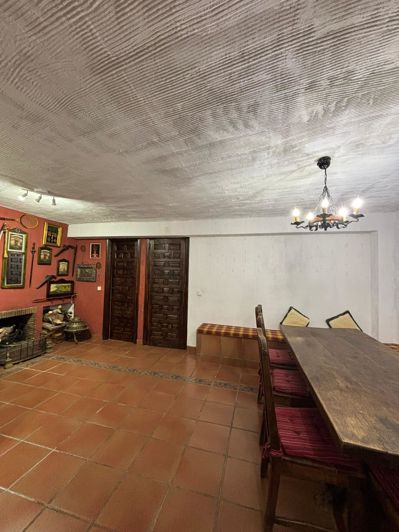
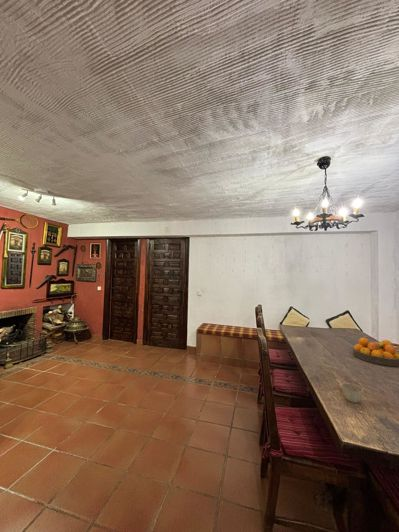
+ flower pot (352, 393)
+ fruit bowl (377, 349)
